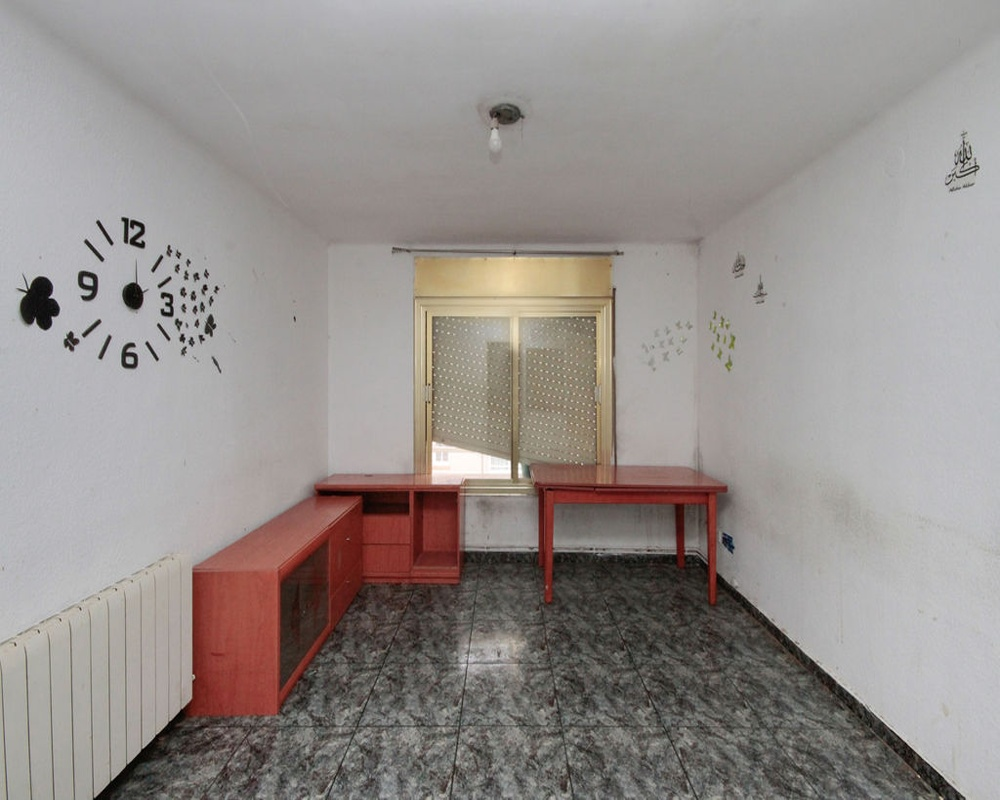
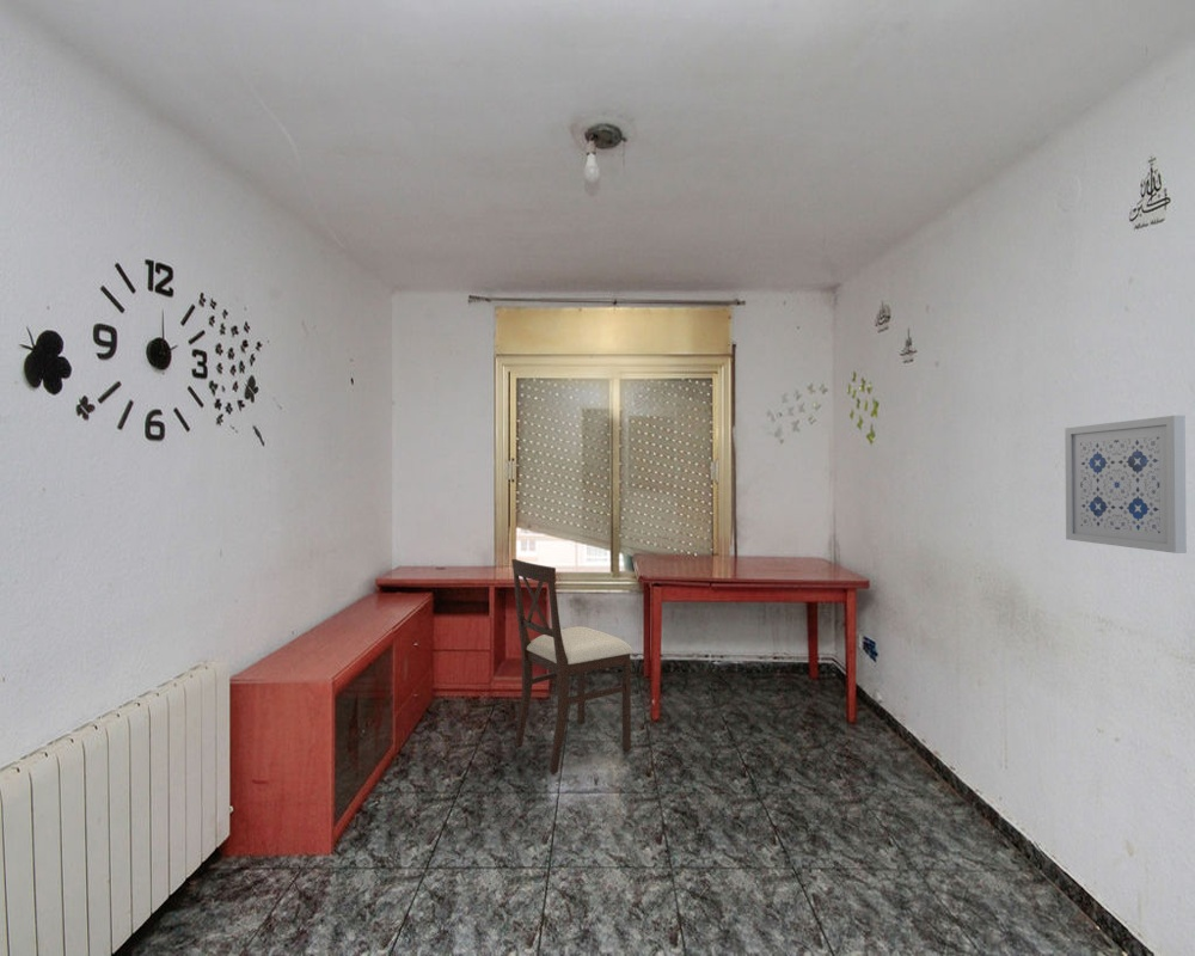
+ chair (570, 651)
+ wall art (1119, 483)
